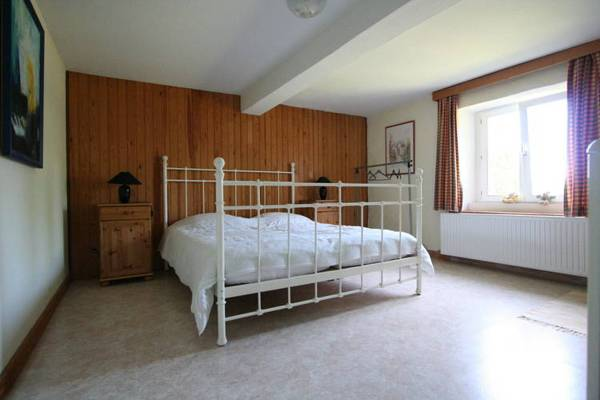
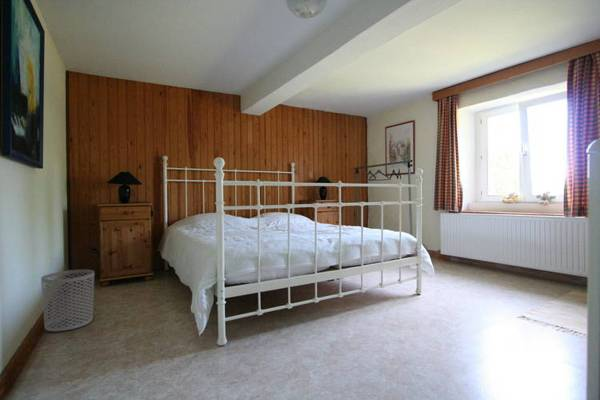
+ waste bin (69, 298)
